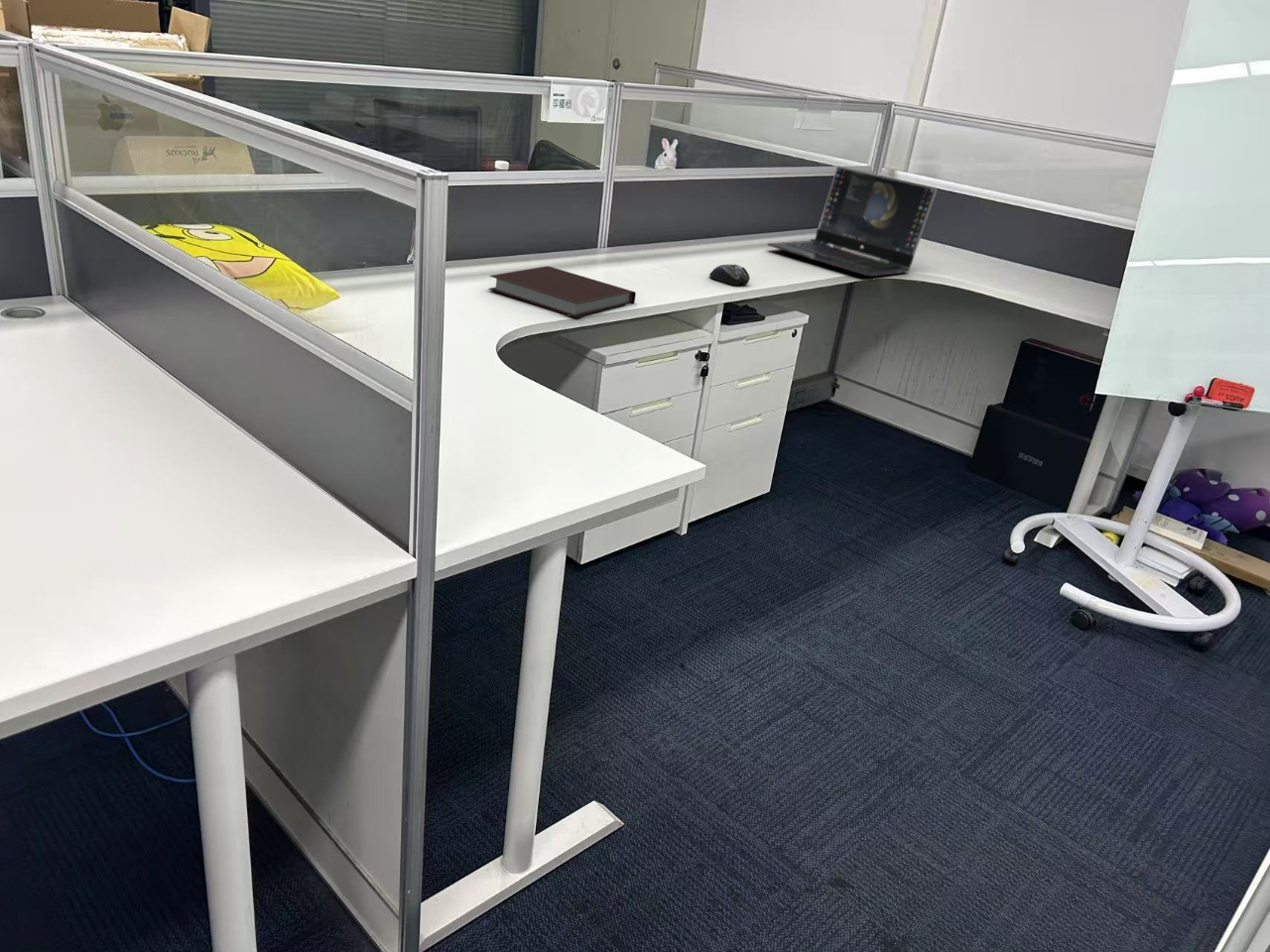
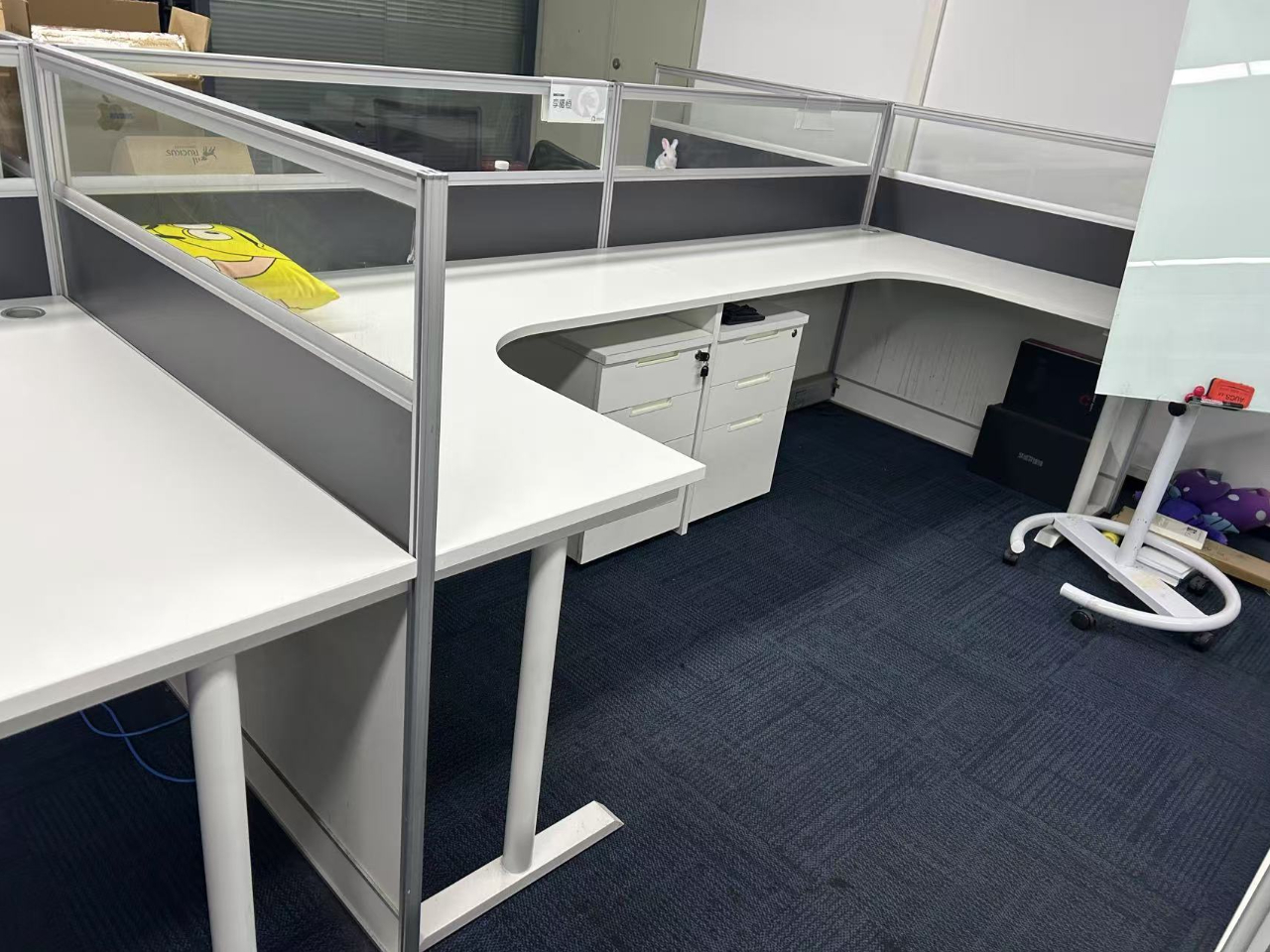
- computer mouse (729, 273)
- notebook (563, 290)
- laptop computer (849, 219)
